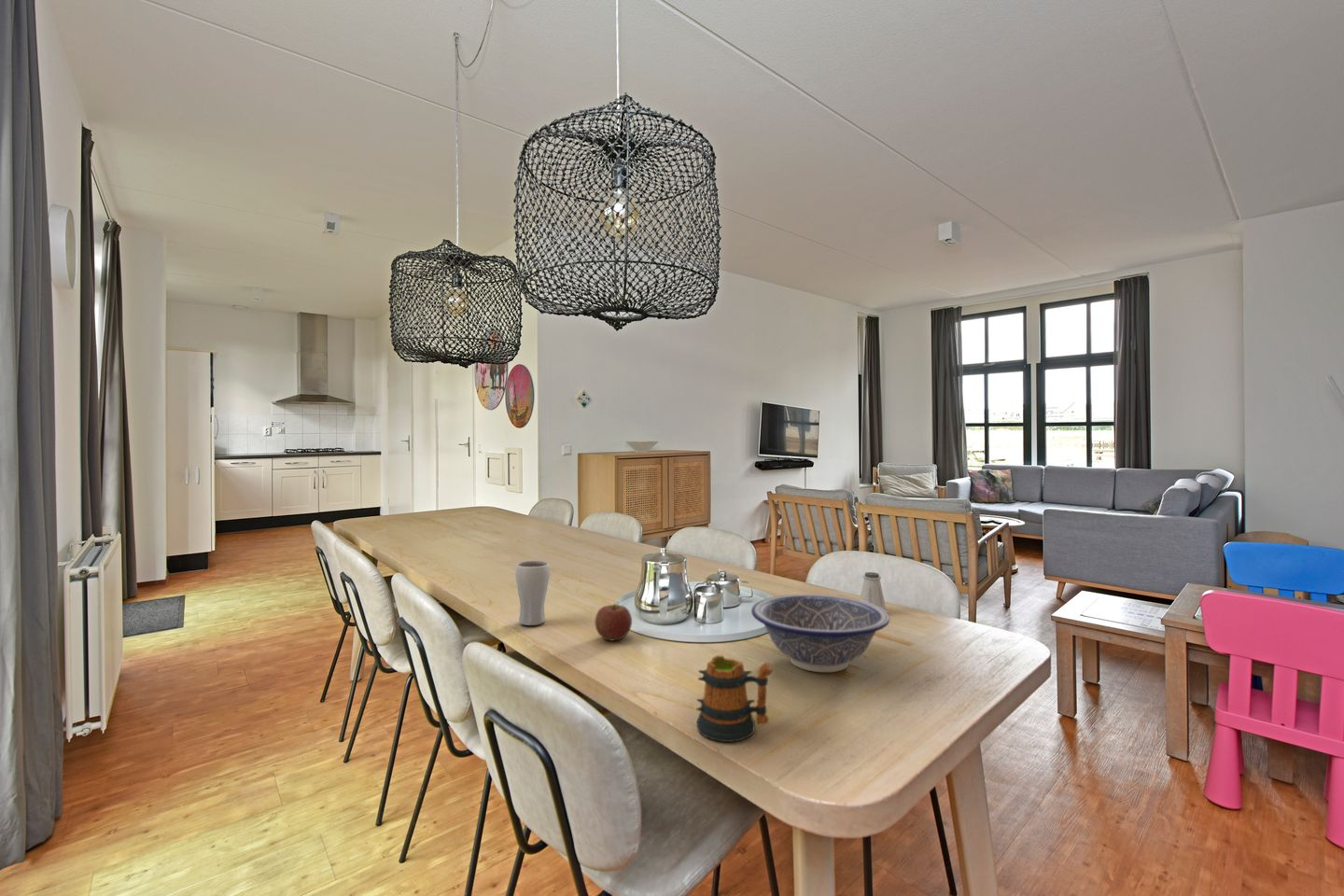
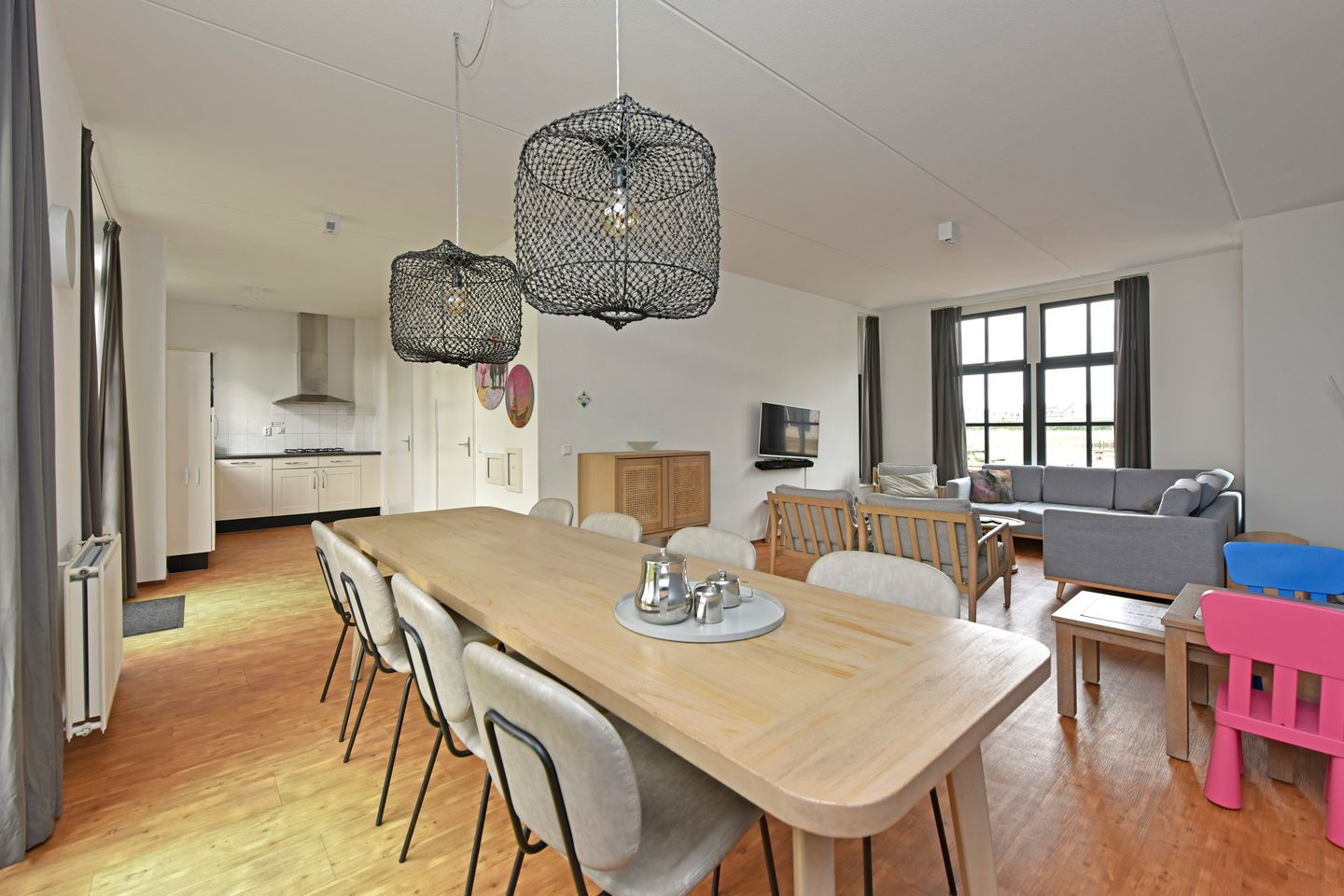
- apple (613, 621)
- drinking glass (533, 593)
- saltshaker (872, 592)
- decorative bowl (819, 636)
- mug (734, 693)
